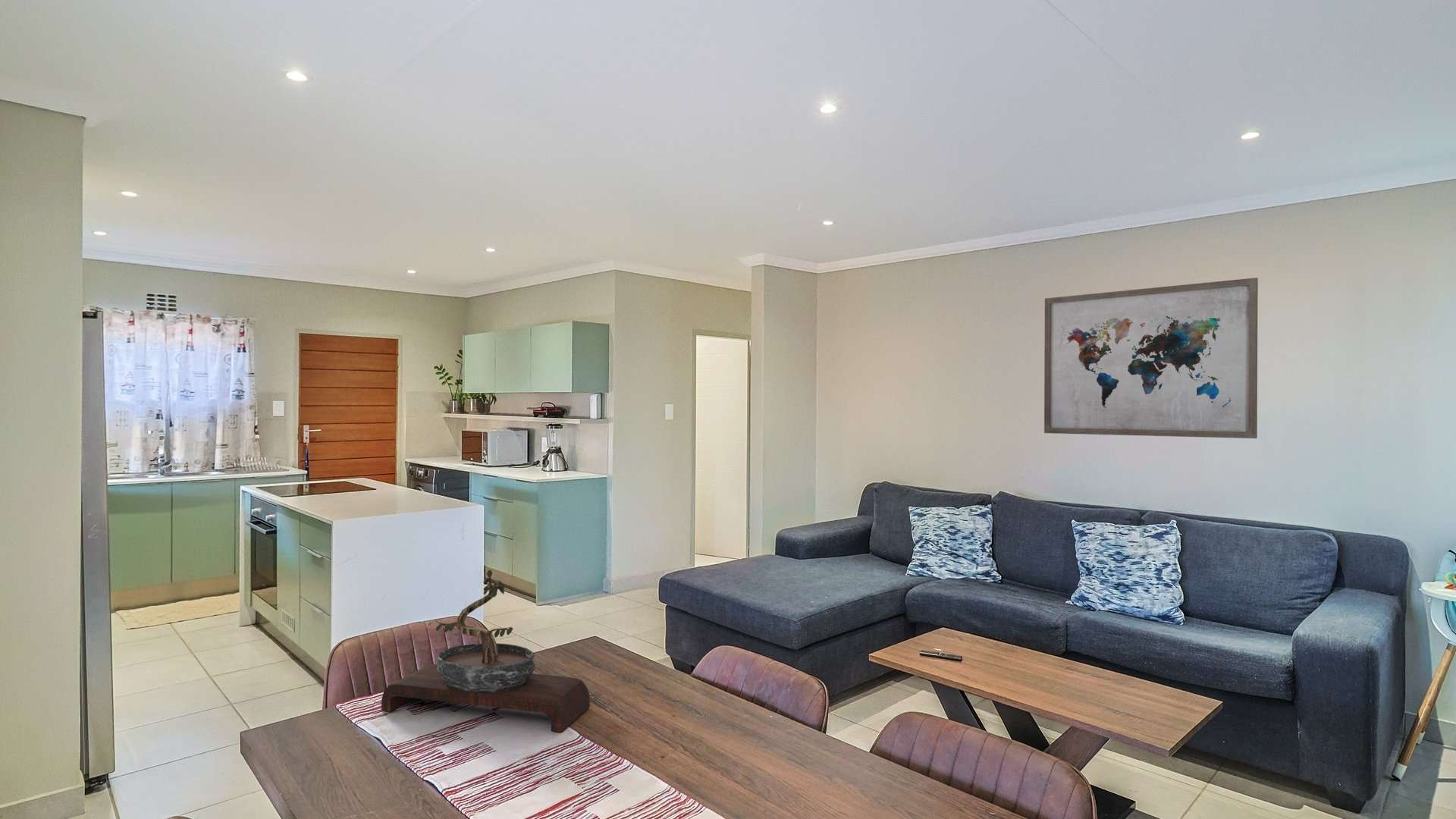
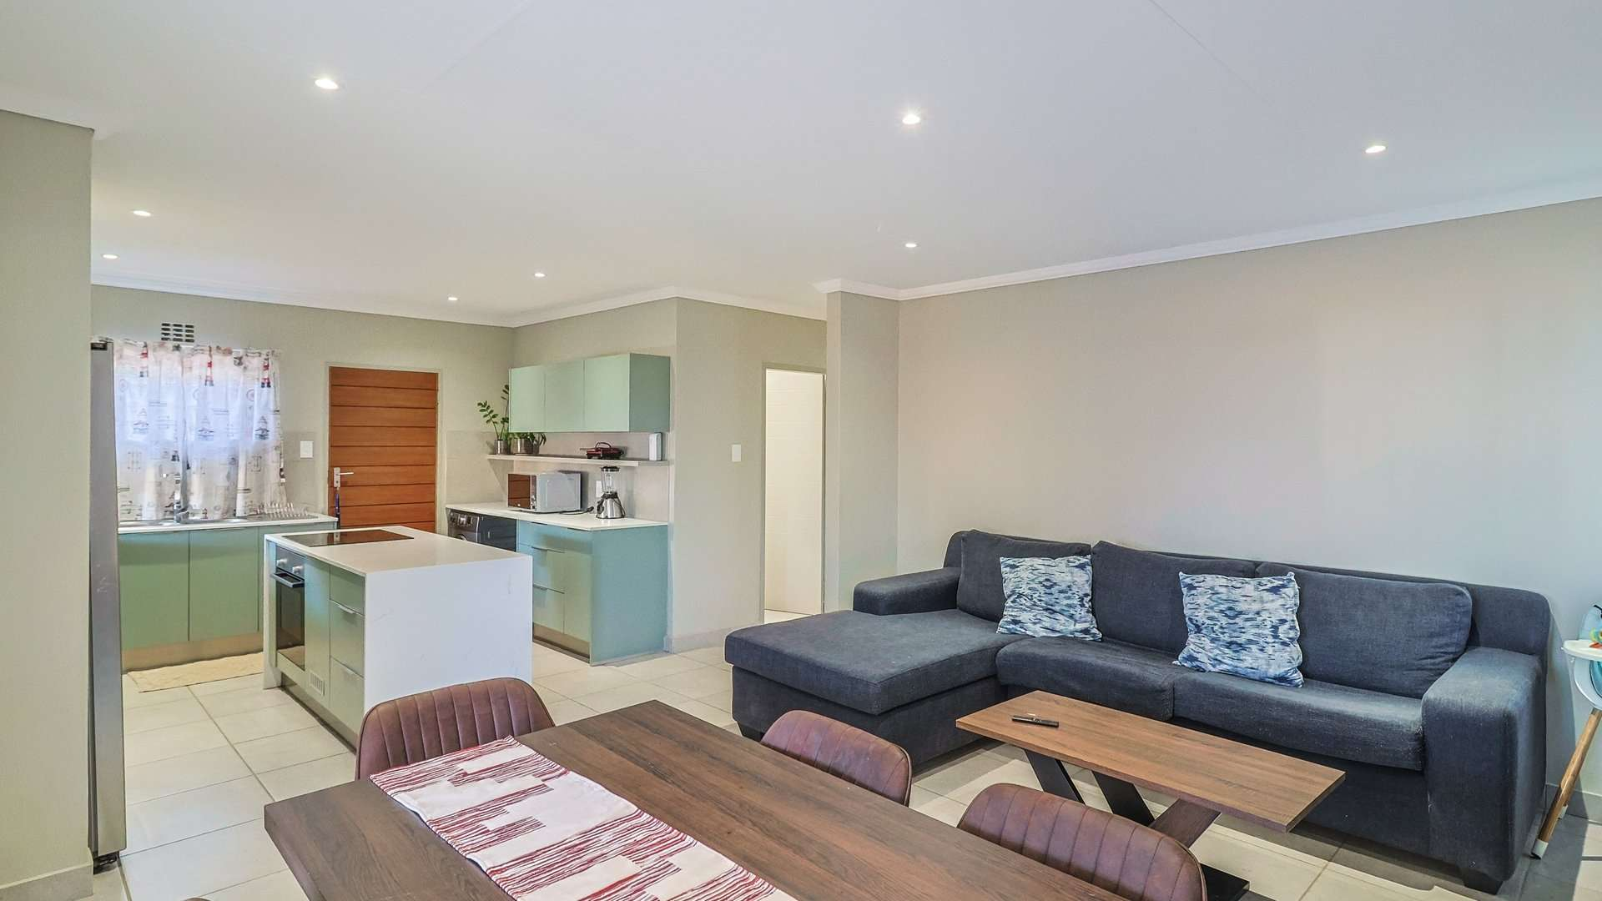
- bonsai tree (485, 641)
- wall art (1141, 362)
